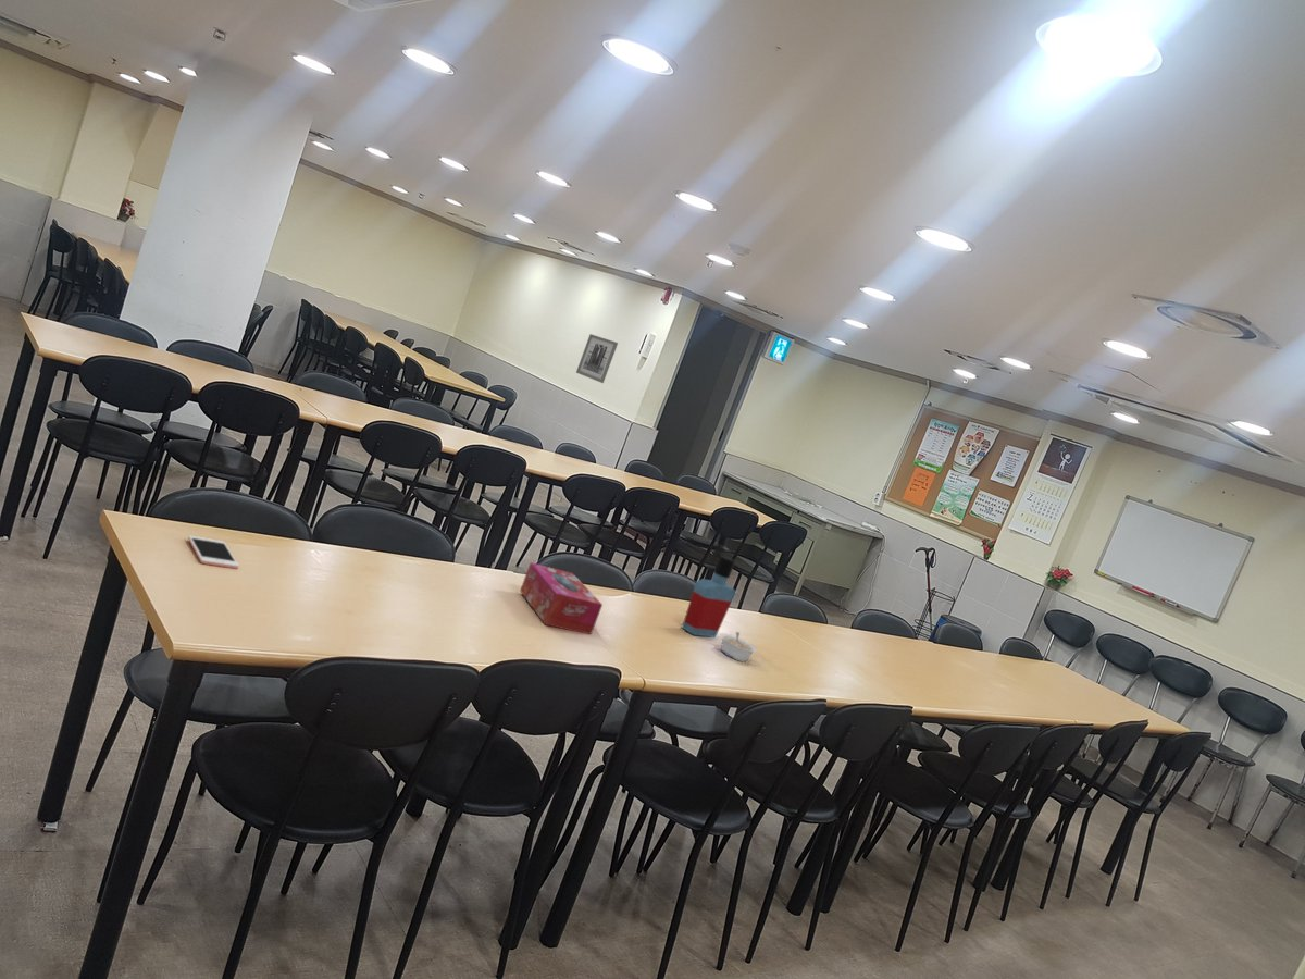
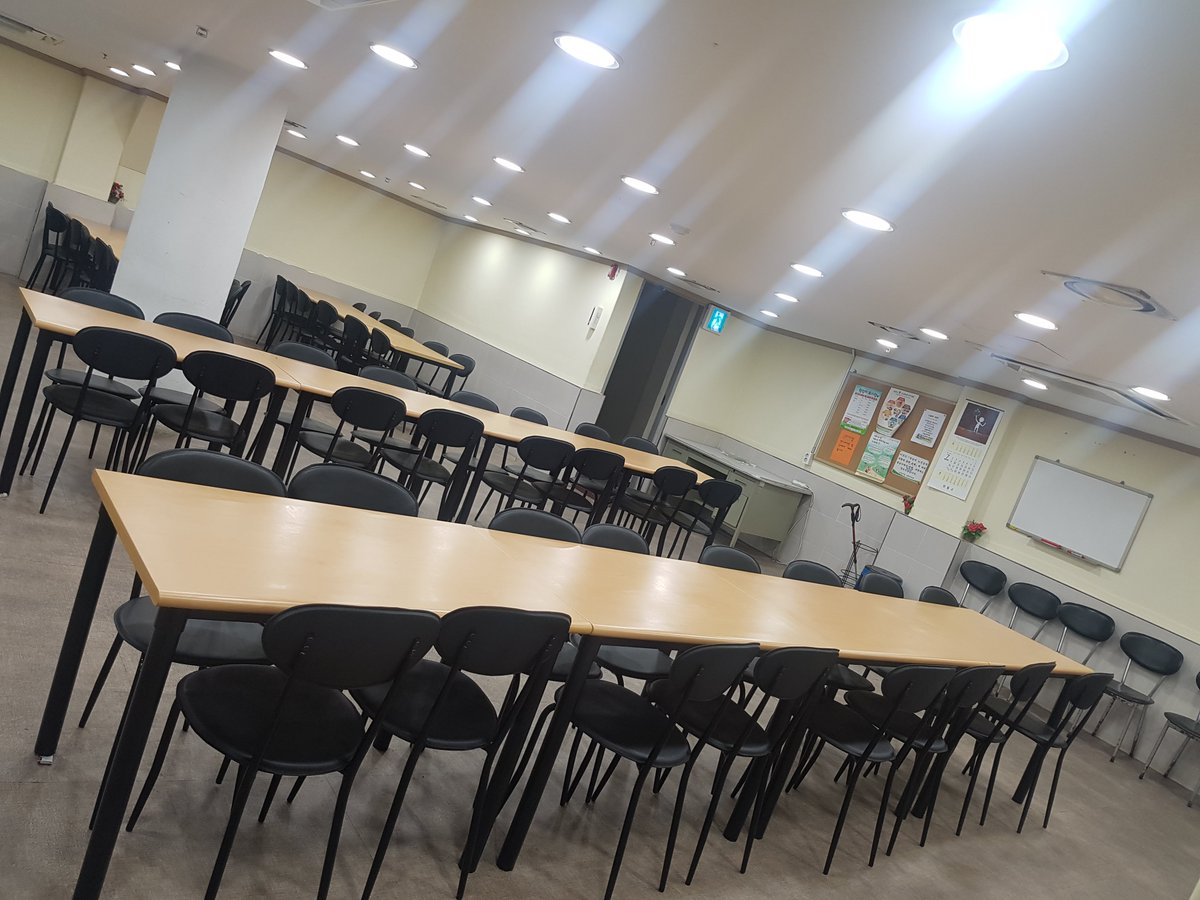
- legume (735, 646)
- bottle (712, 595)
- wall art (596, 358)
- cell phone (212, 552)
- tissue box (559, 597)
